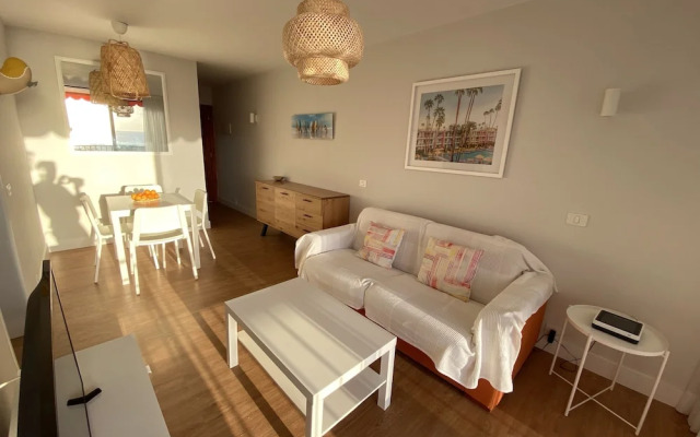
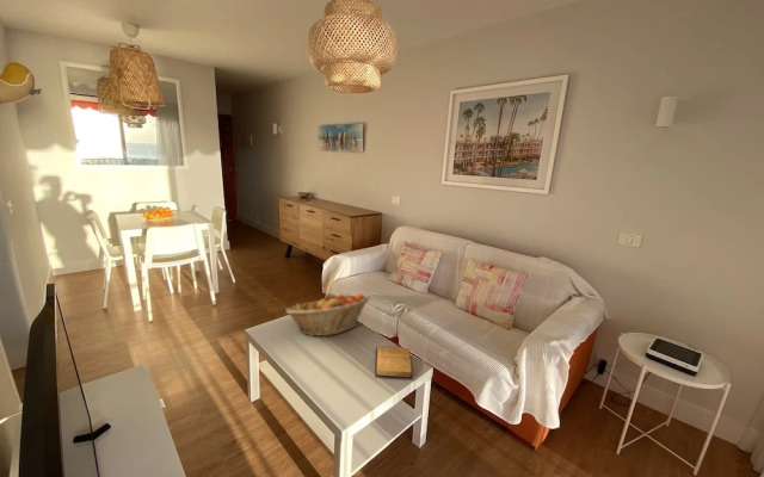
+ book (393, 358)
+ fruit basket (328, 309)
